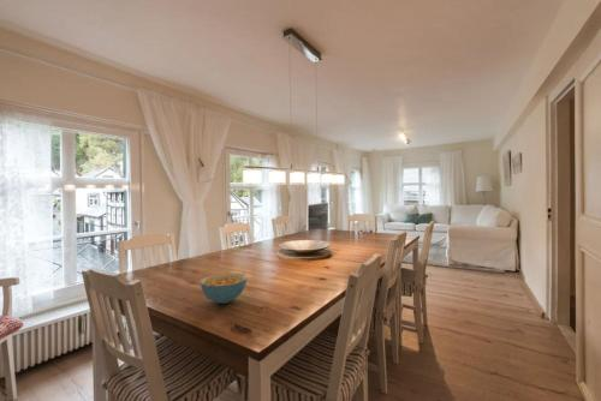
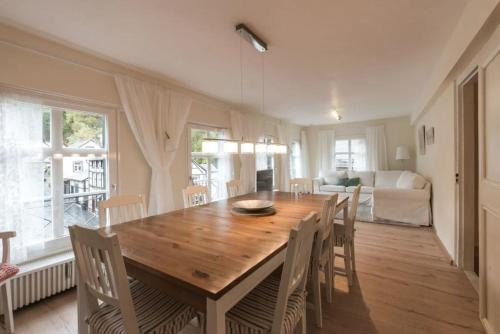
- cereal bowl (224, 289)
